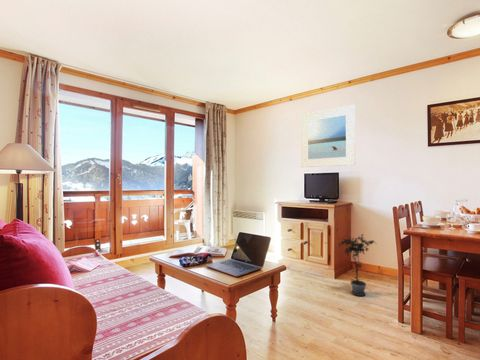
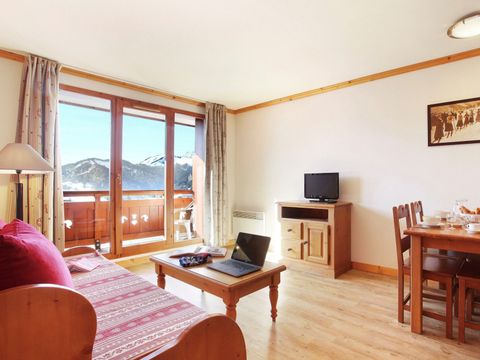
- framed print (326, 138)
- potted plant (357, 264)
